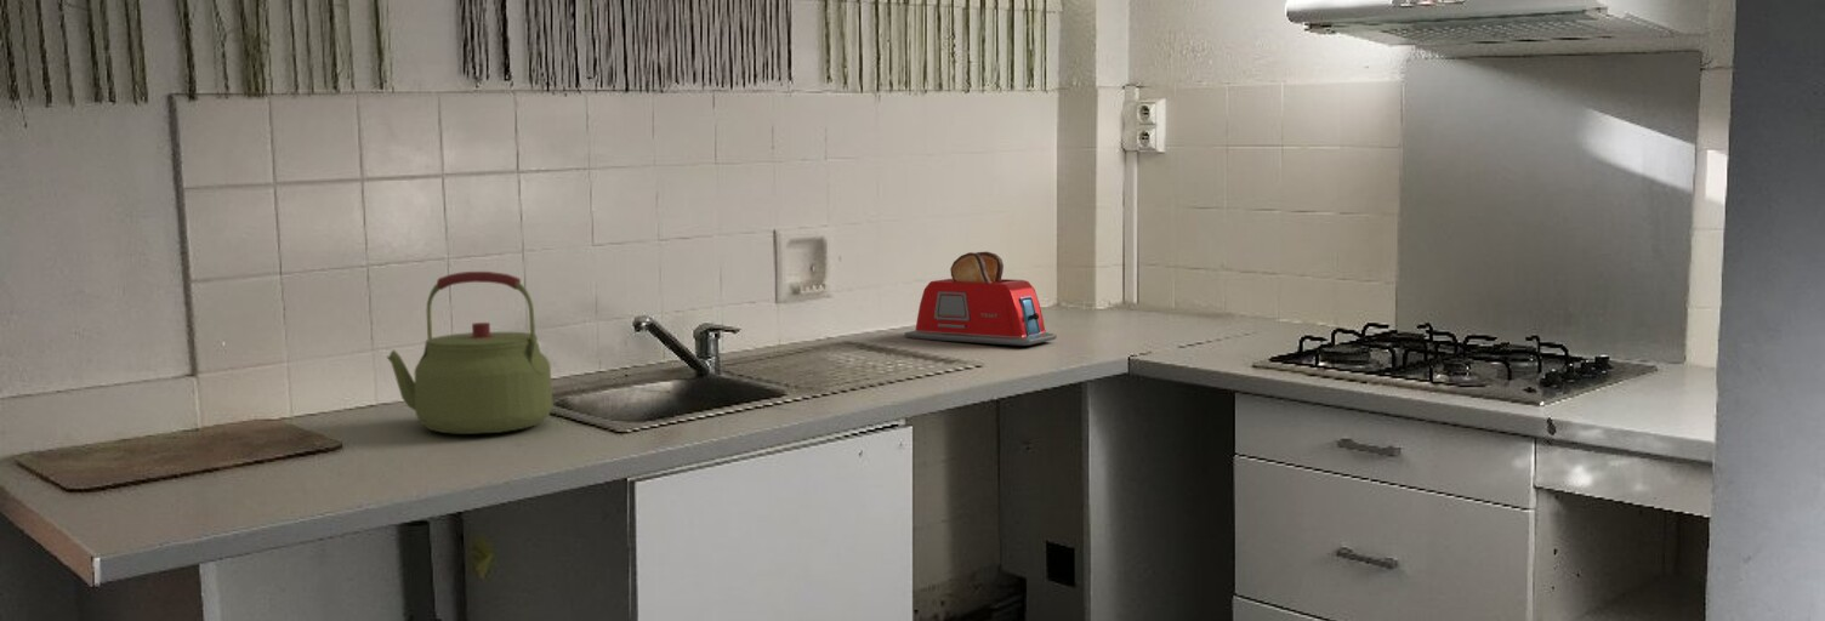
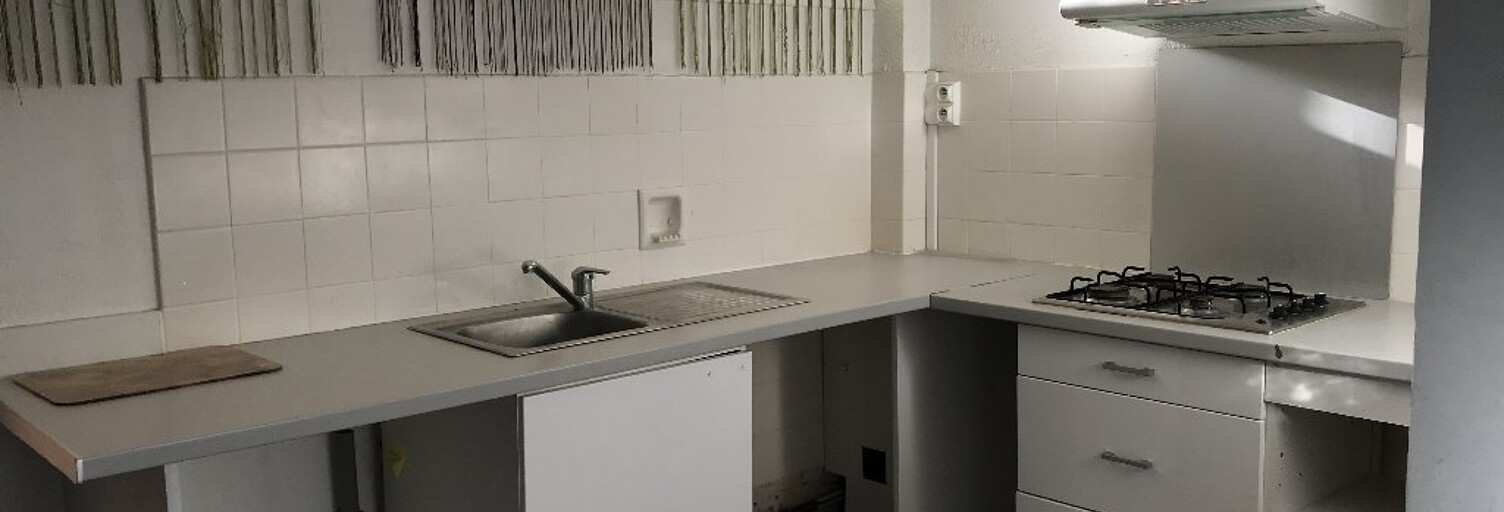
- toaster (978, 295)
- kettle (464, 348)
